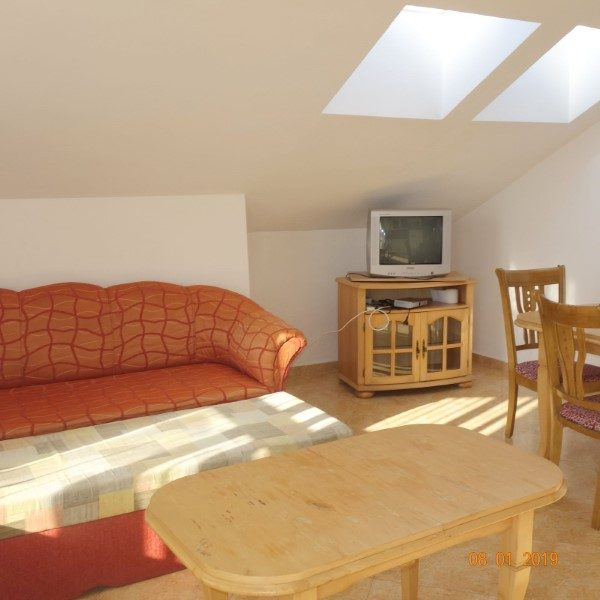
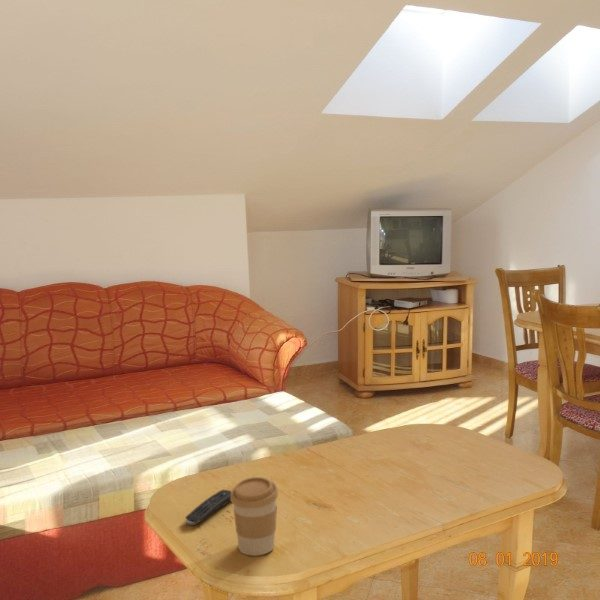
+ coffee cup (255, 515)
+ remote control (211, 506)
